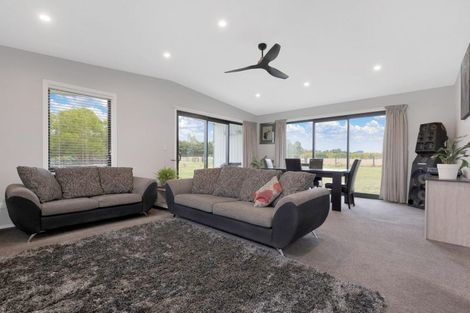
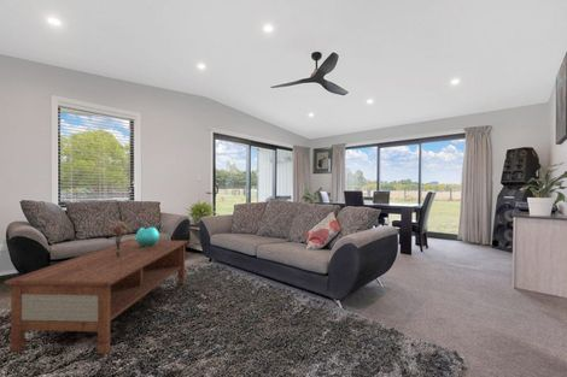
+ coffee table (121, 281)
+ decorative sphere (147, 236)
+ bouquet (118, 238)
